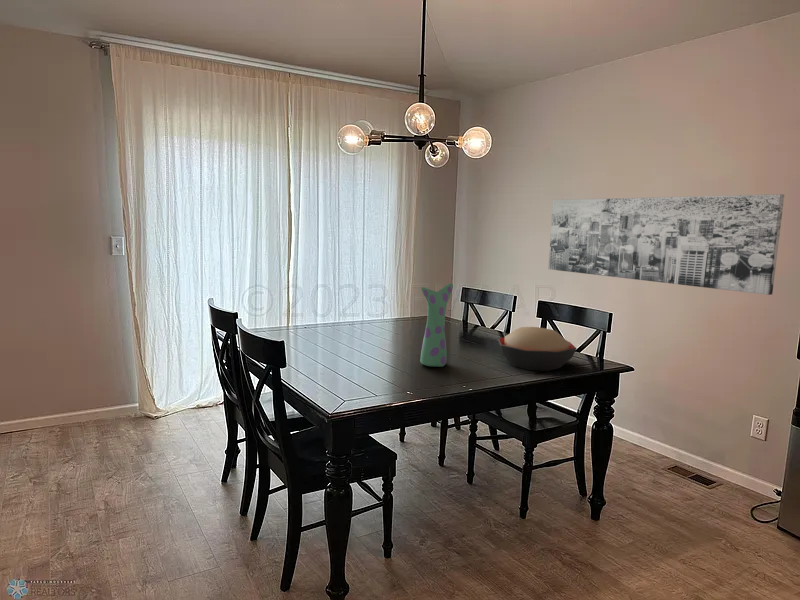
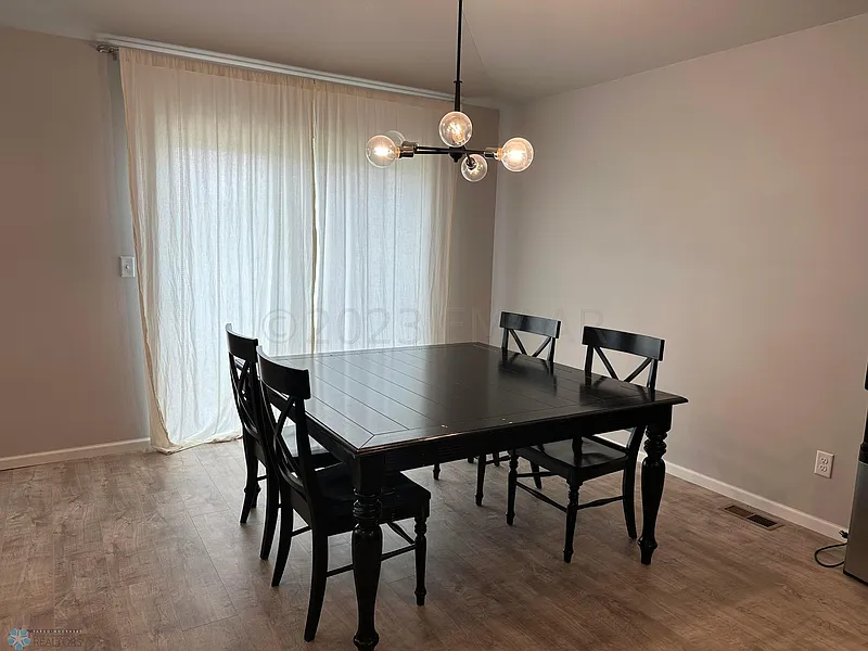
- decorative bowl (535, 345)
- vase (434, 325)
- wall art (643, 239)
